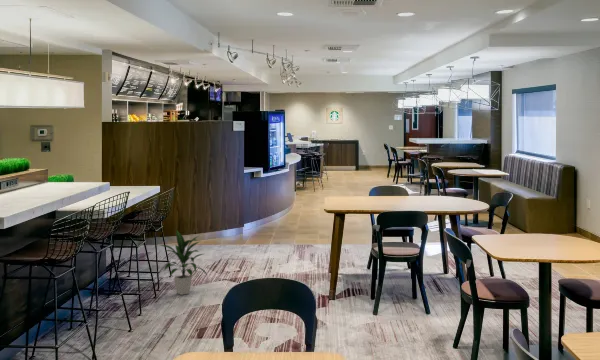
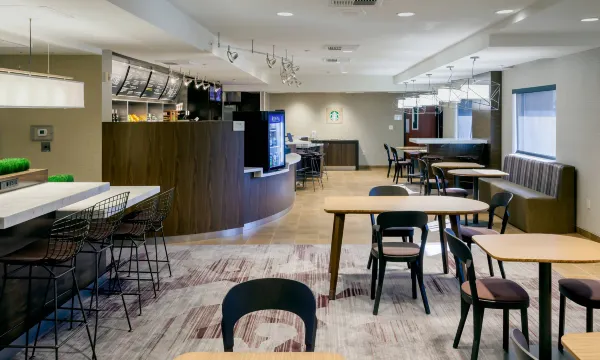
- indoor plant (185, 262)
